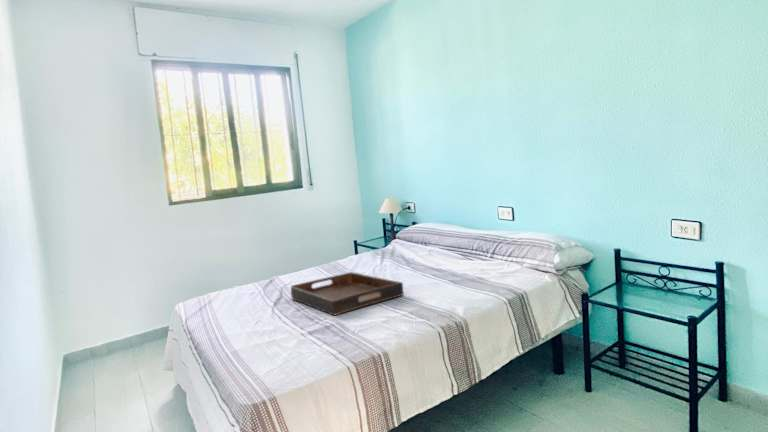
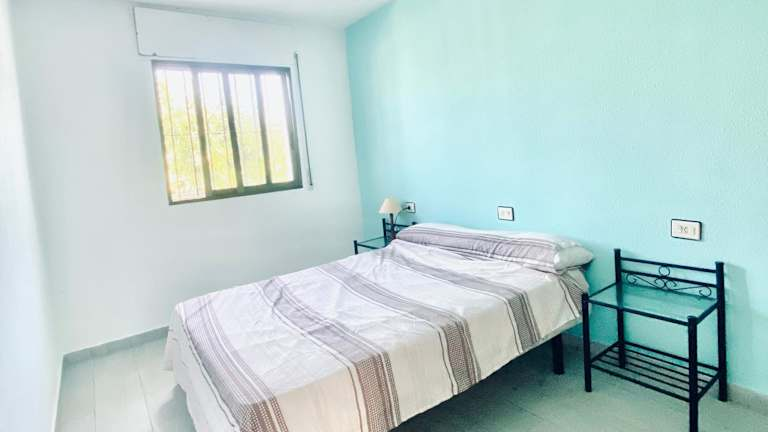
- serving tray (344, 290)
